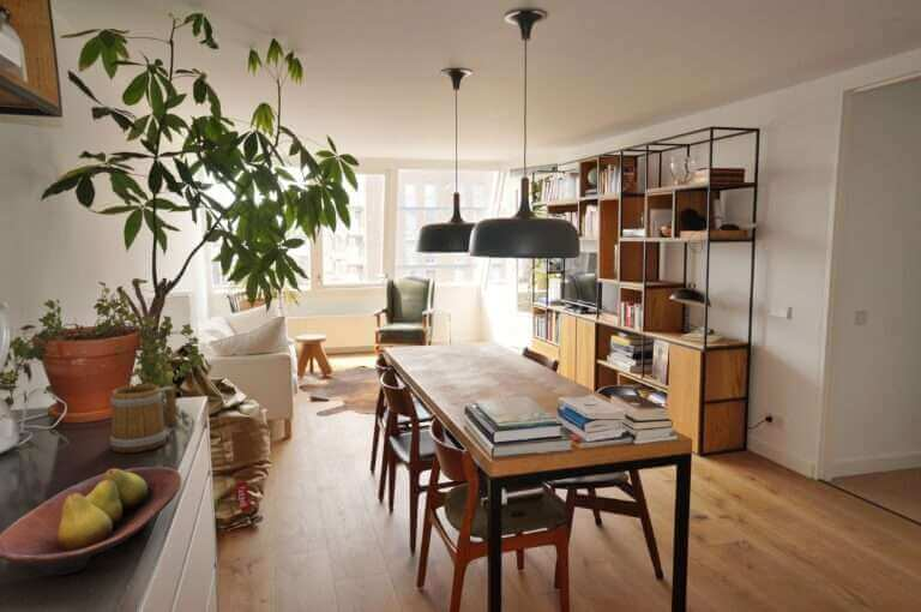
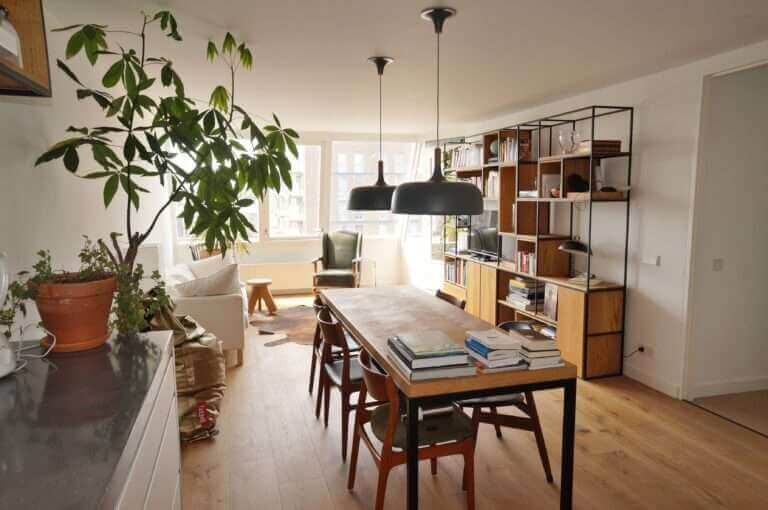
- mug (143, 415)
- fruit bowl (98, 508)
